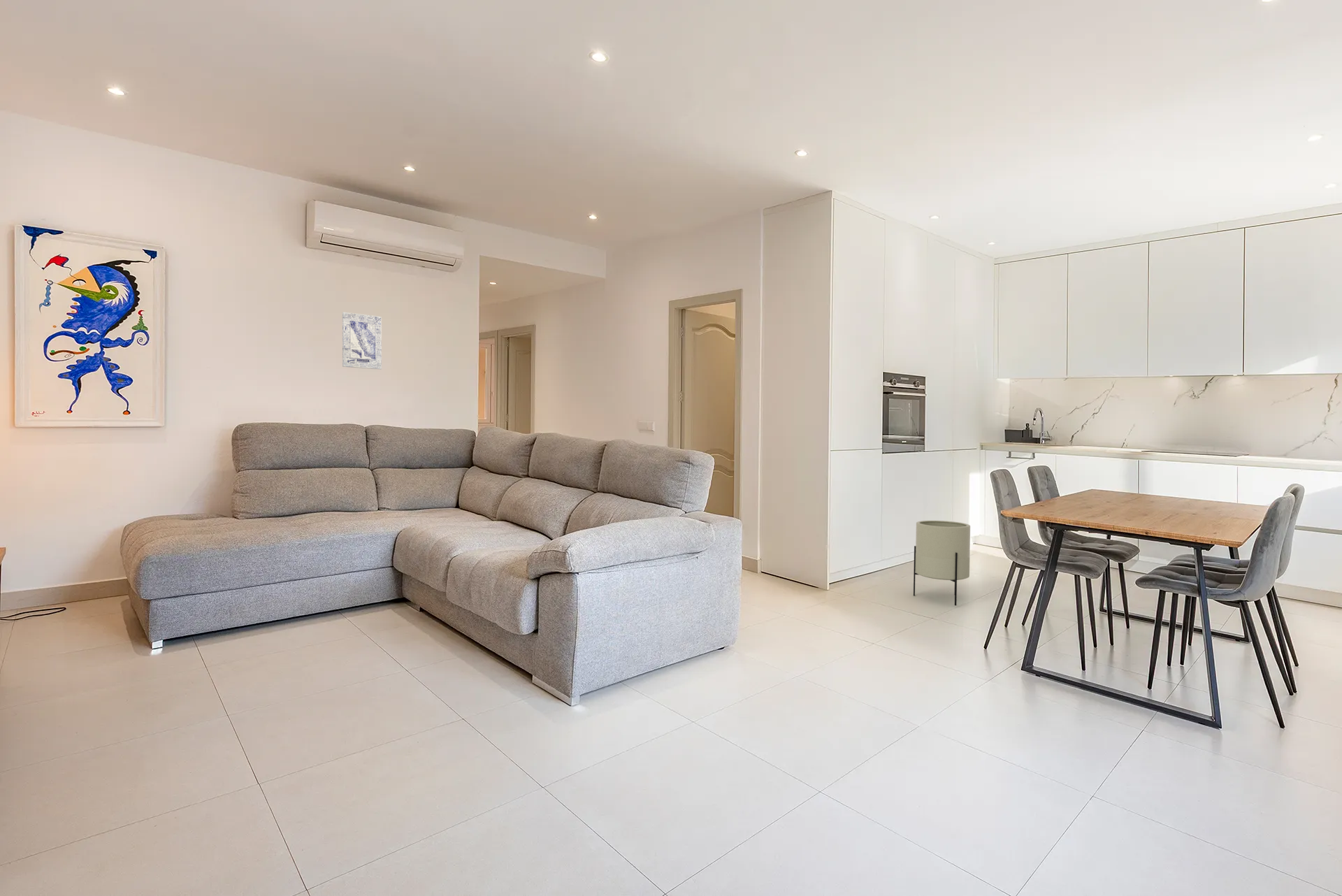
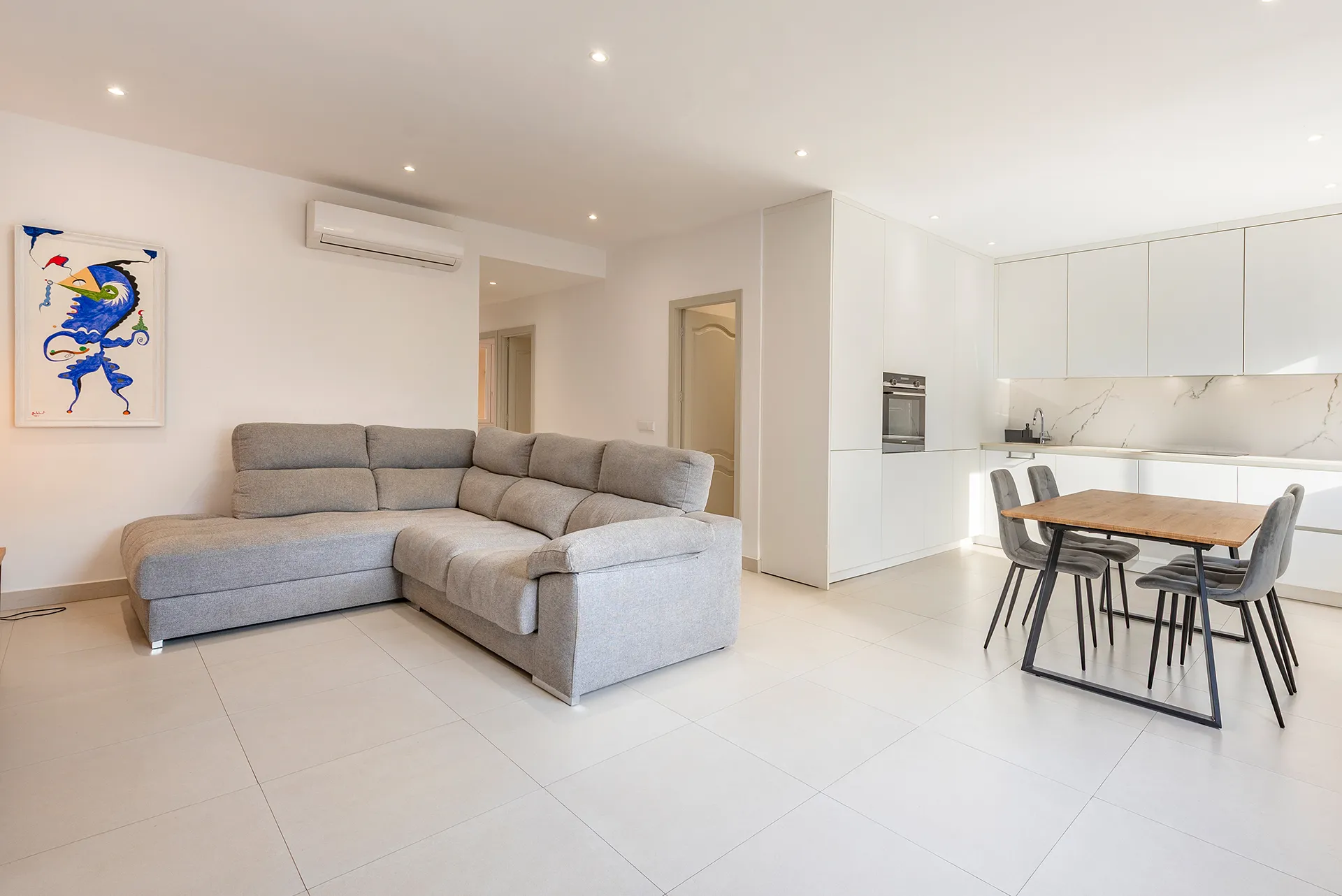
- wall art (362, 341)
- planter (942, 561)
